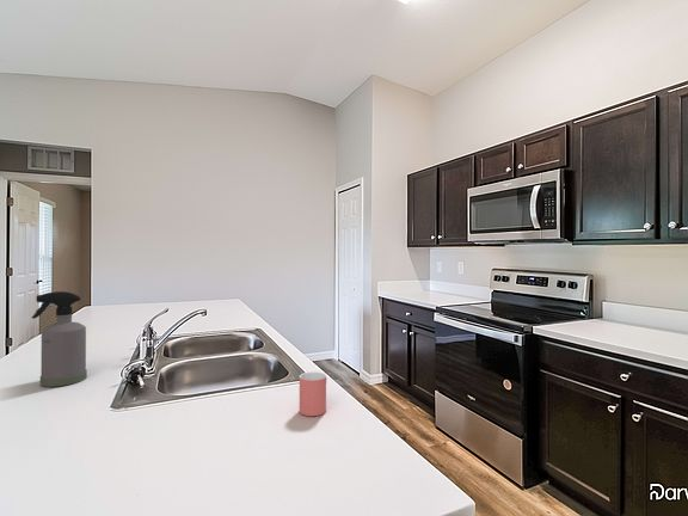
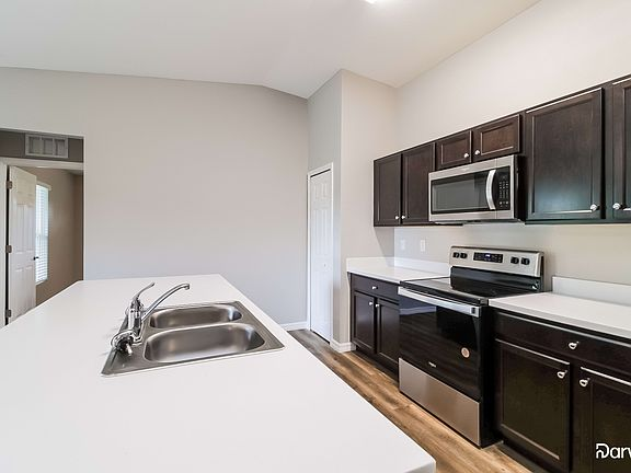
- cup (315, 391)
- spray bottle (60, 336)
